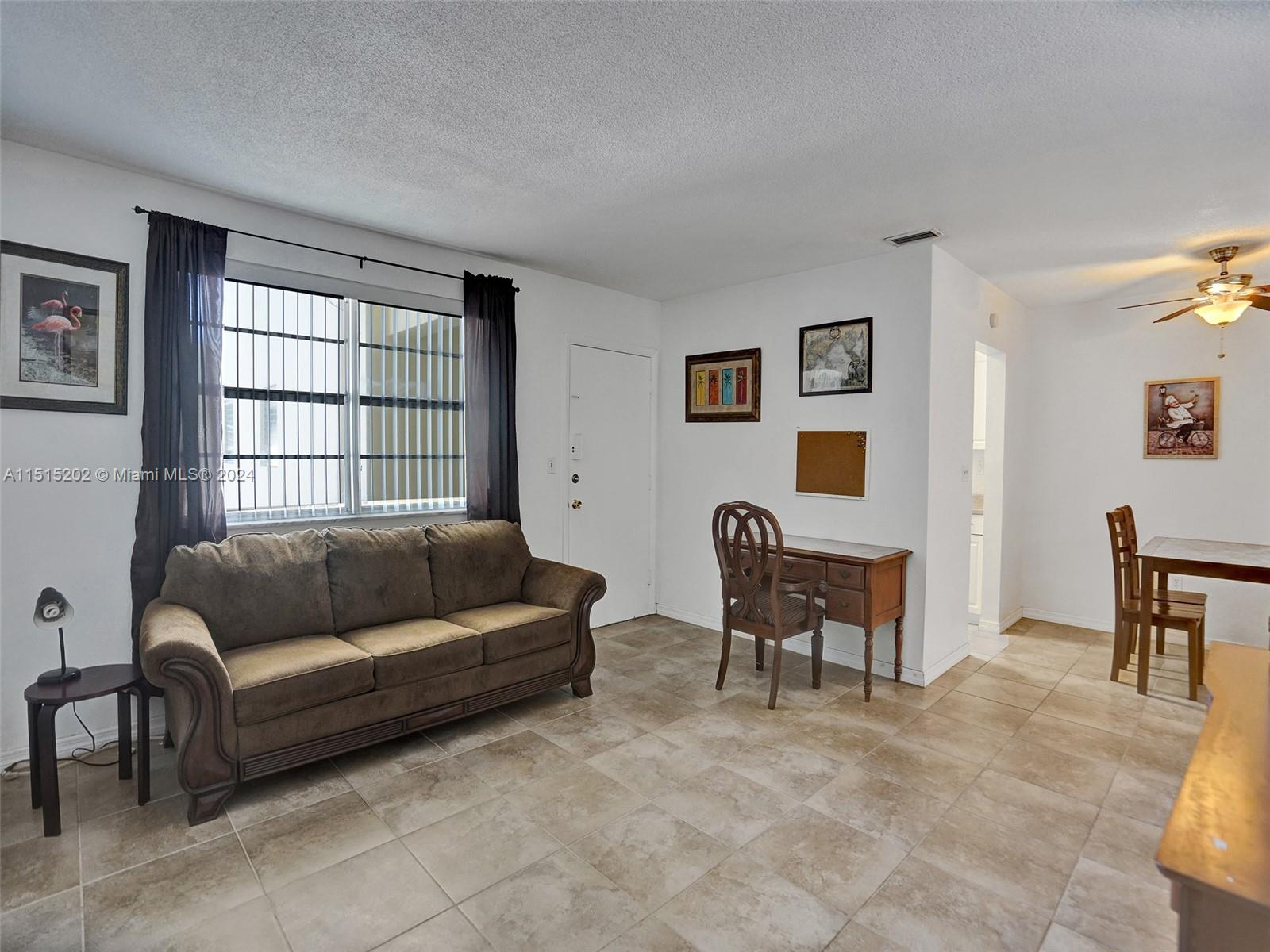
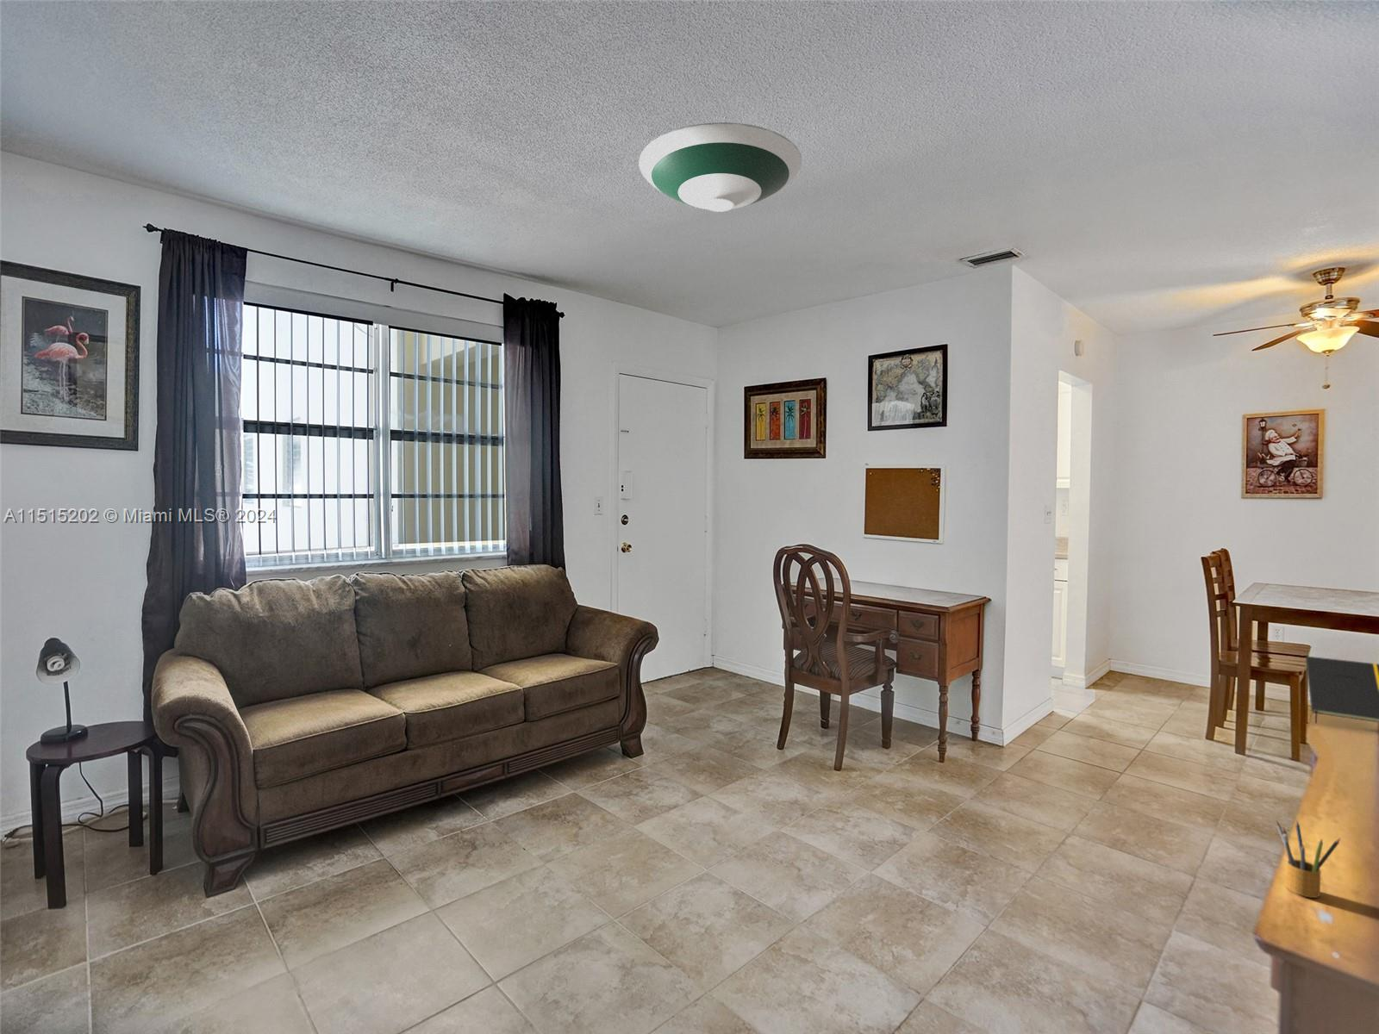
+ notepad (1348, 693)
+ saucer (720, 186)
+ pencil box (1305, 859)
